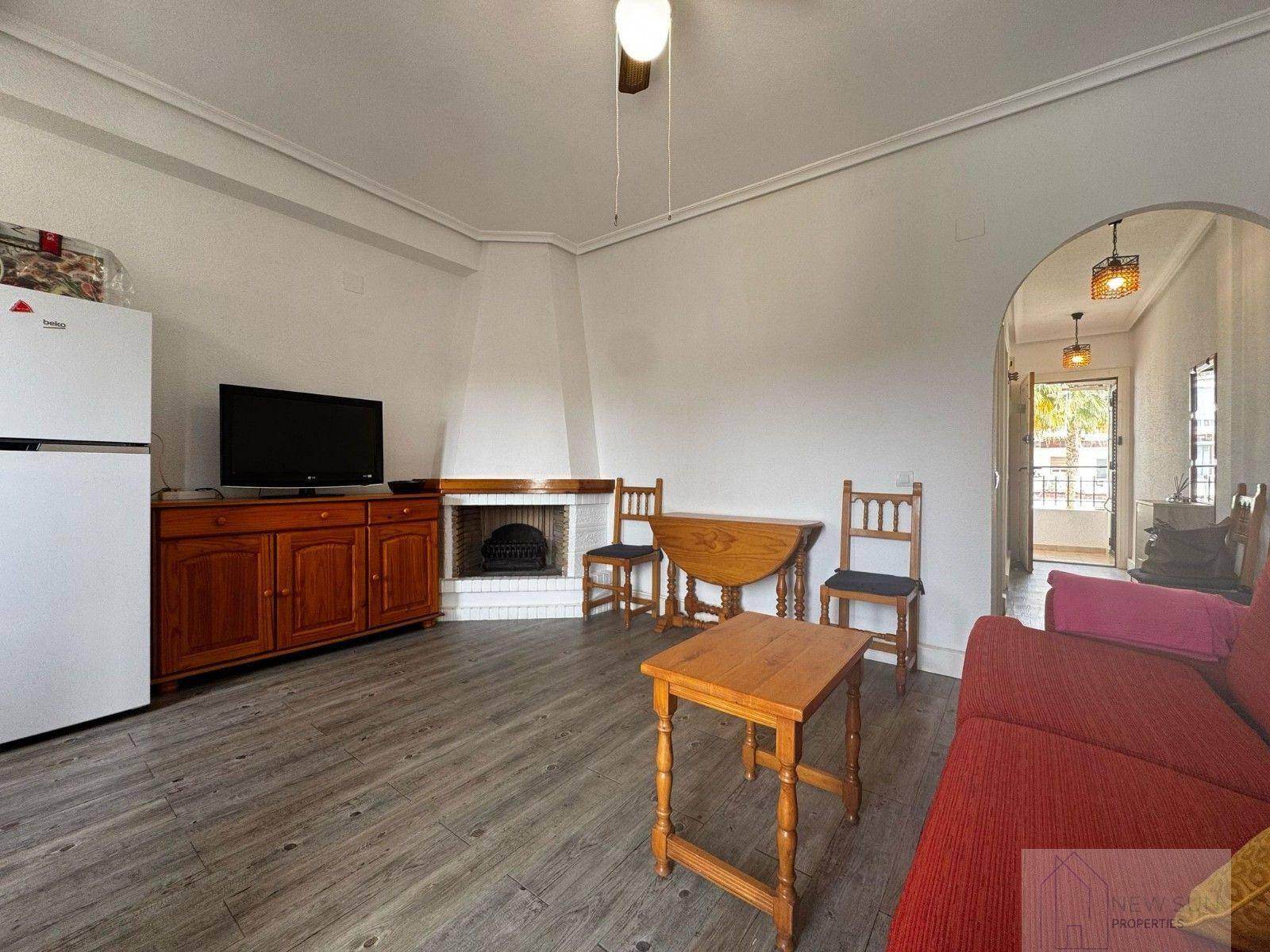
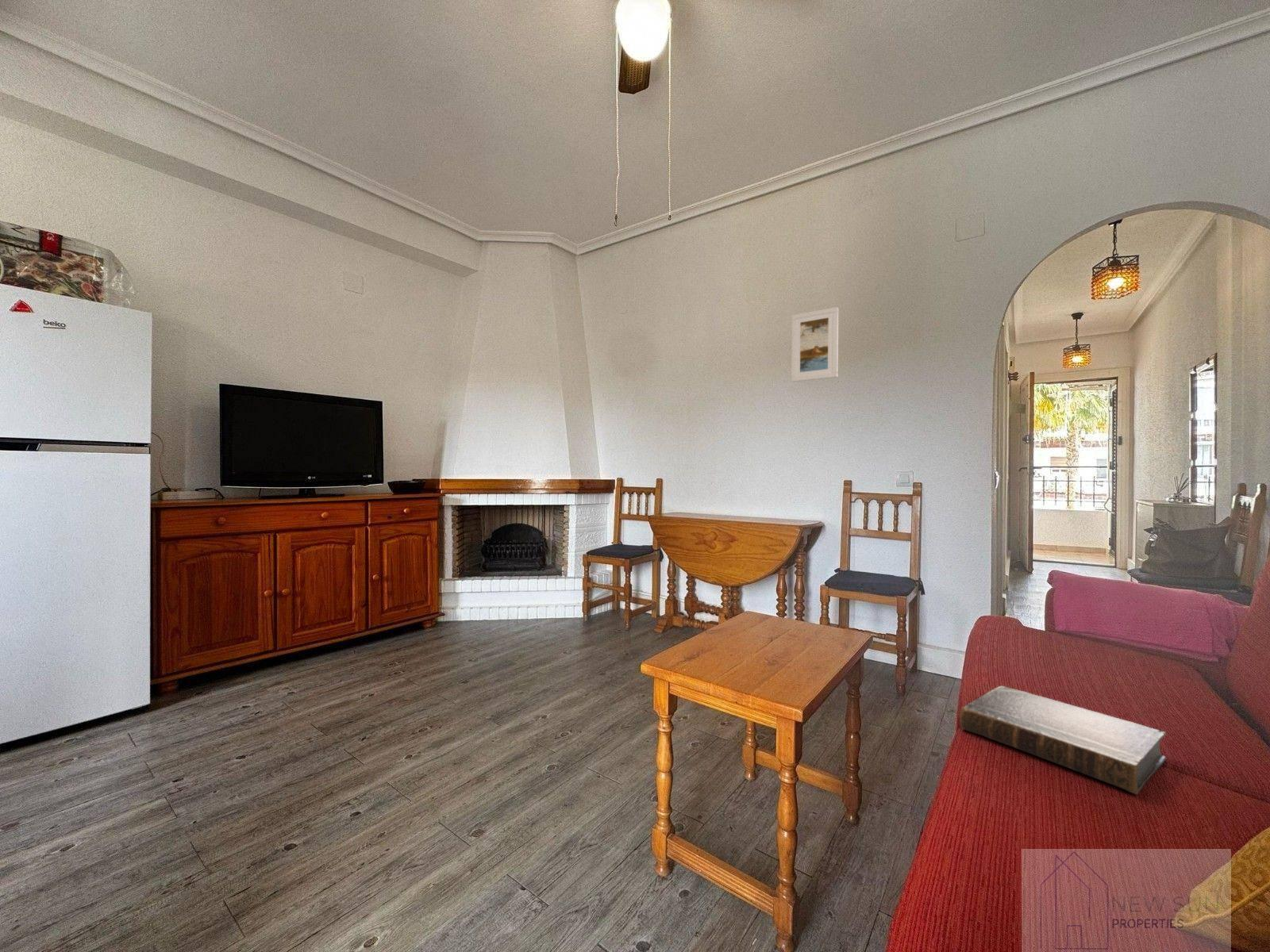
+ book (1057, 730)
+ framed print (814, 345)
